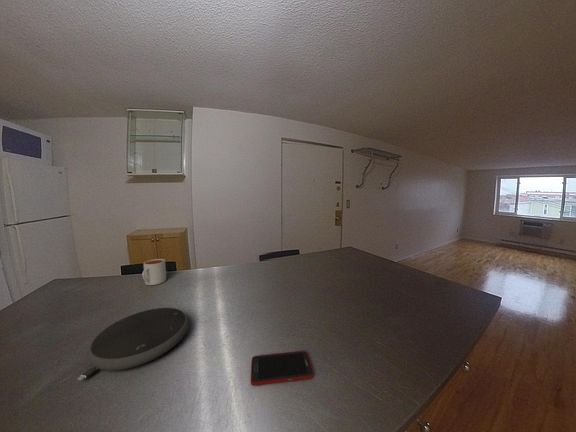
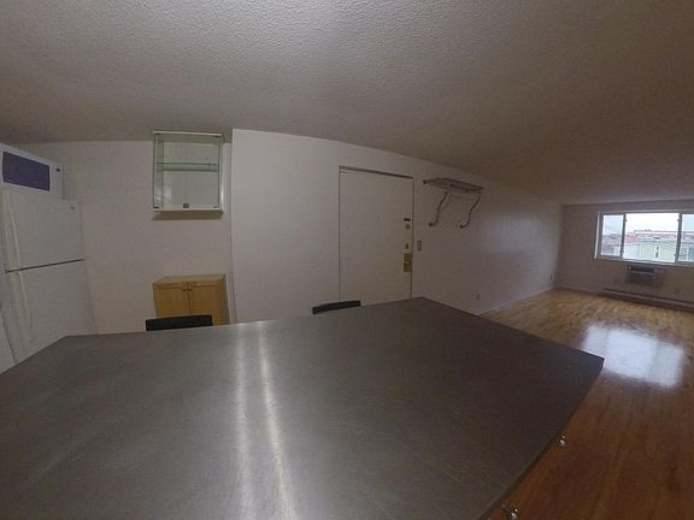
- speaker (139, 335)
- cell phone (281, 366)
- mug (152, 272)
